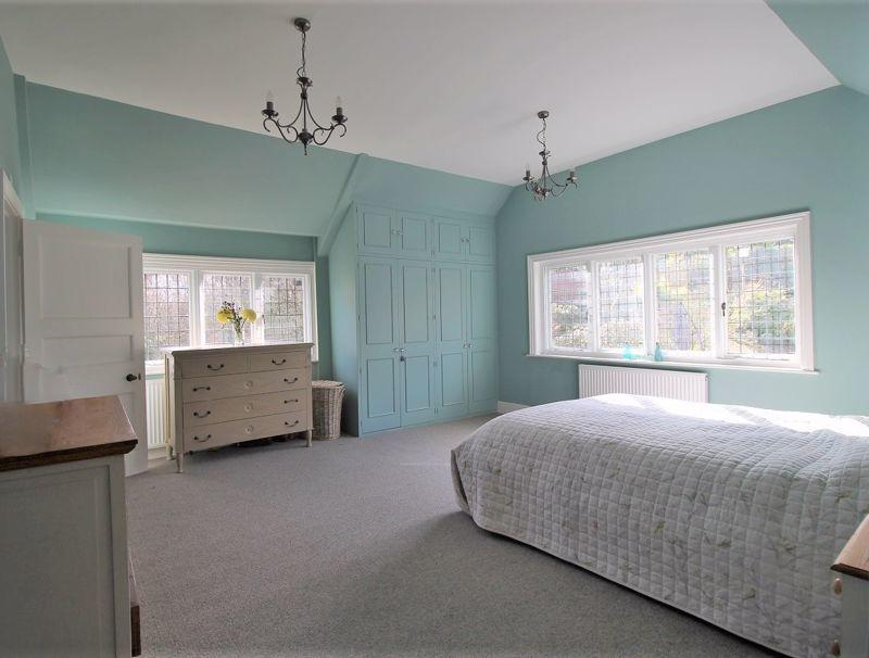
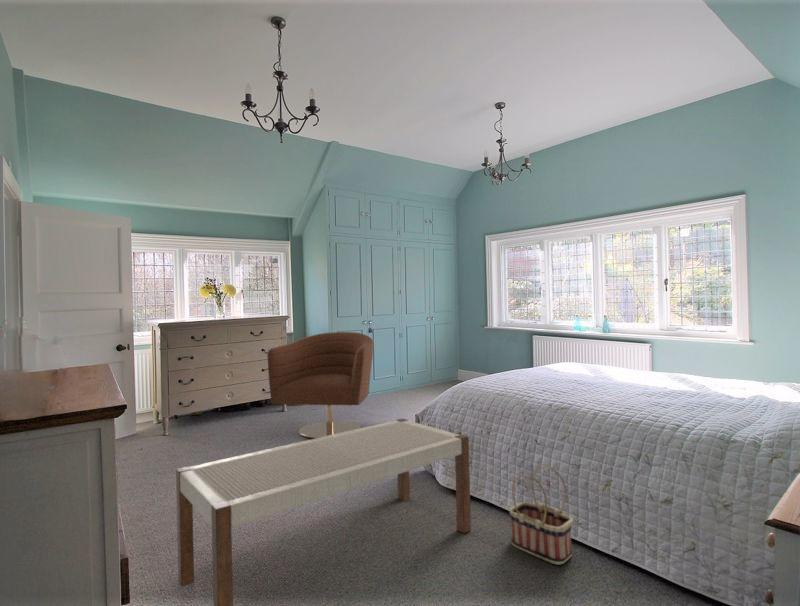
+ armchair (329, 382)
+ bench (334, 494)
+ basket (540, 510)
